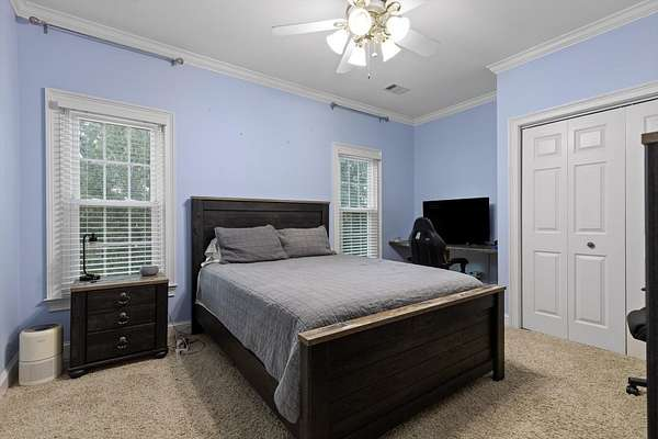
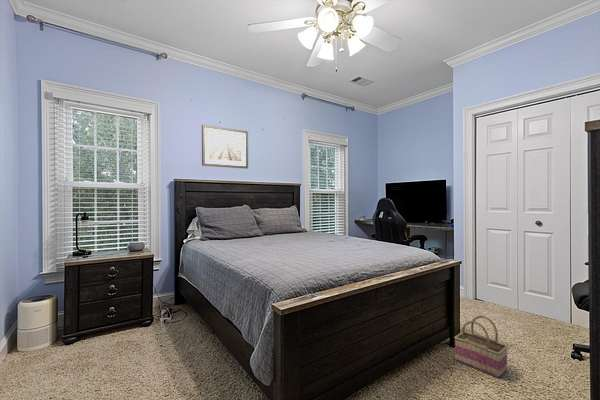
+ wall art (226, 147)
+ basket (480, 341)
